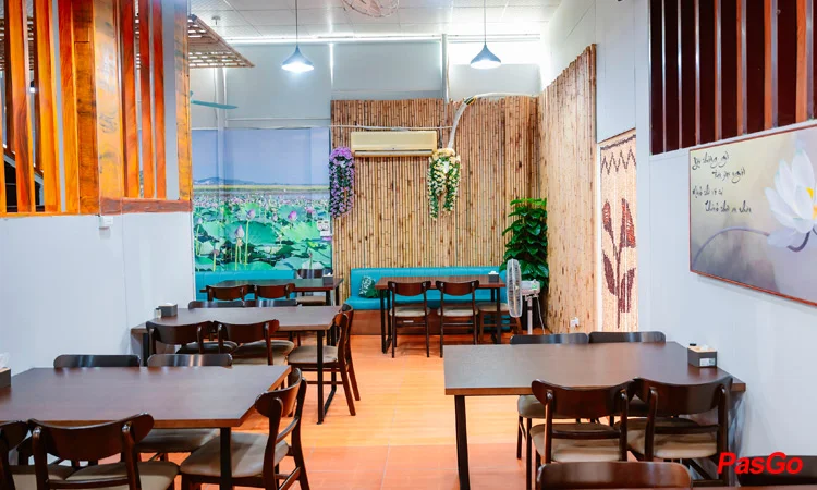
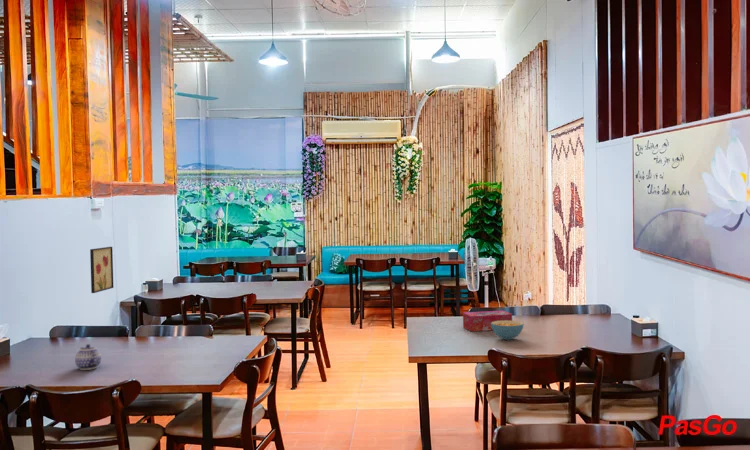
+ cereal bowl (507, 331)
+ tissue box (487, 320)
+ teapot (88, 356)
+ wall art (101, 269)
